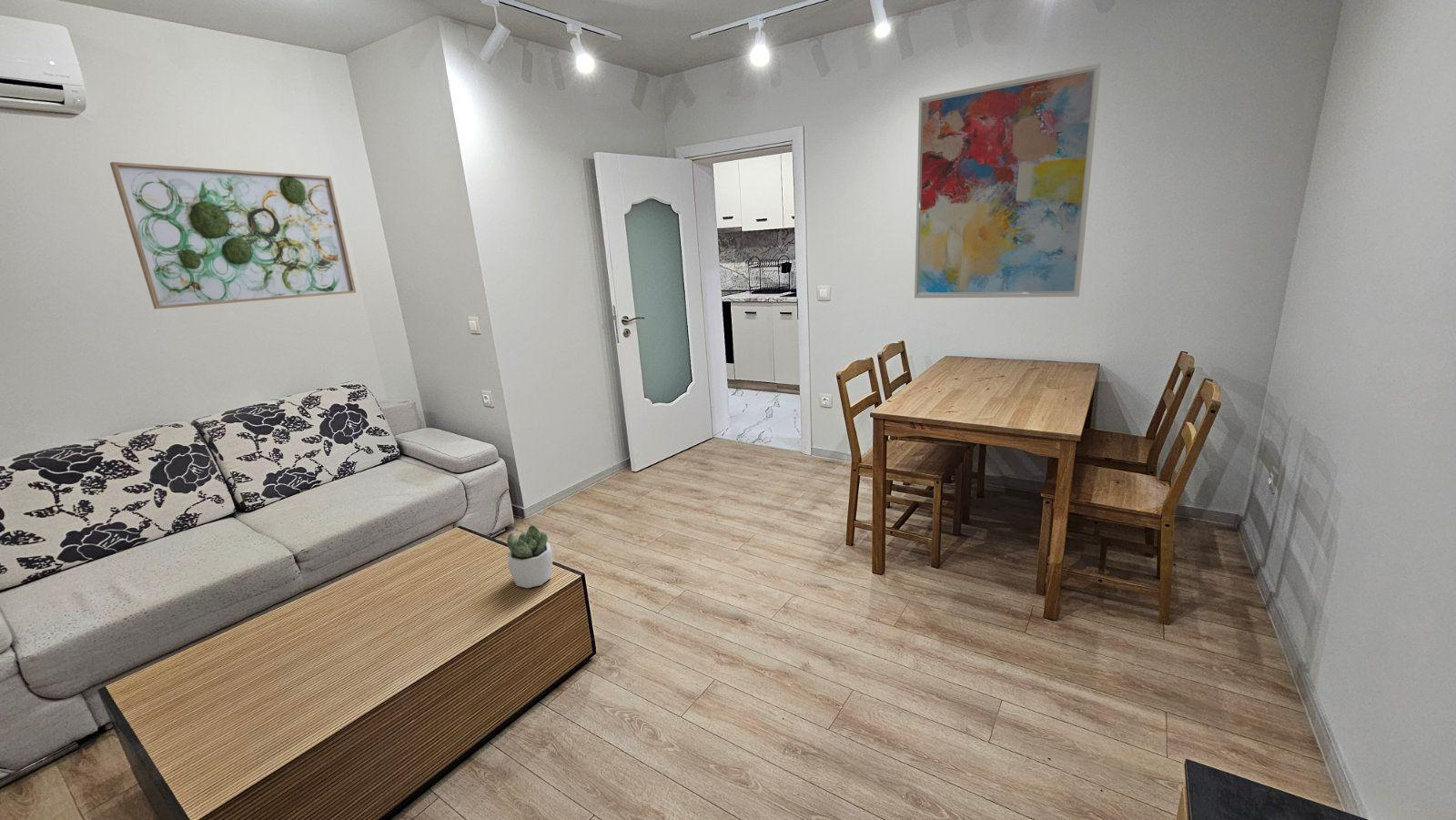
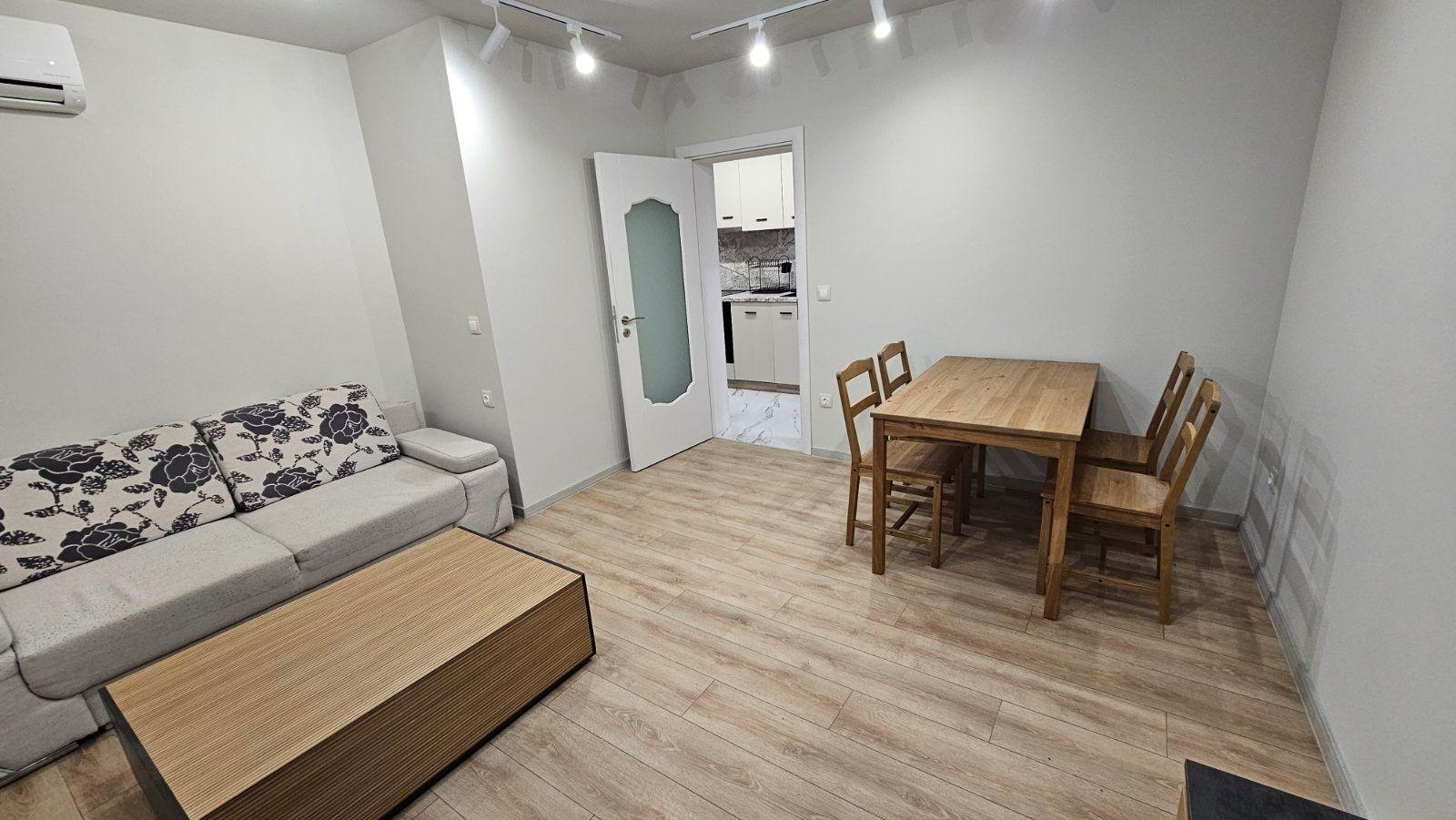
- wall art (250, 237)
- succulent plant (530, 555)
- wall art (996, 194)
